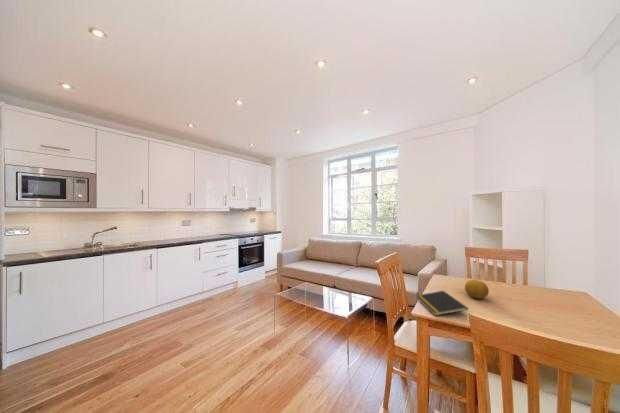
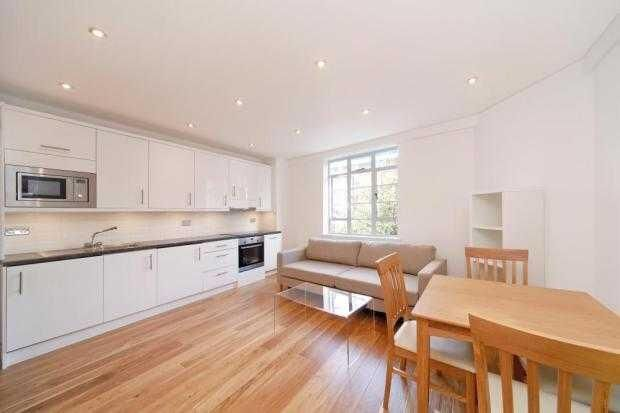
- fruit (476, 288)
- notepad (439, 302)
